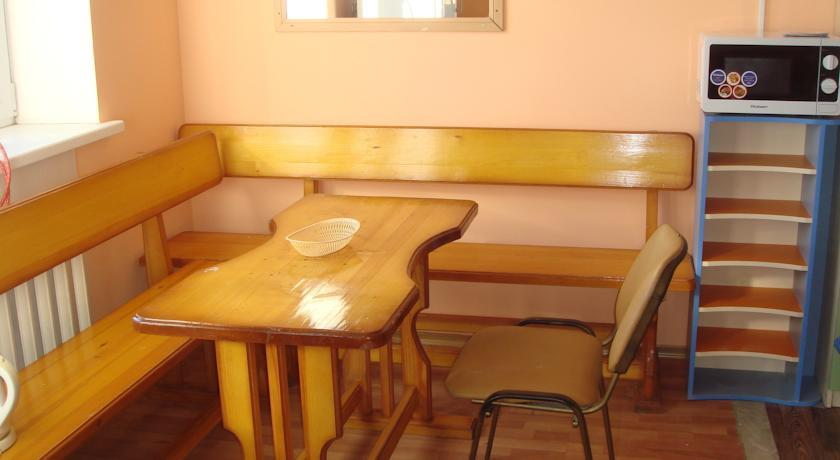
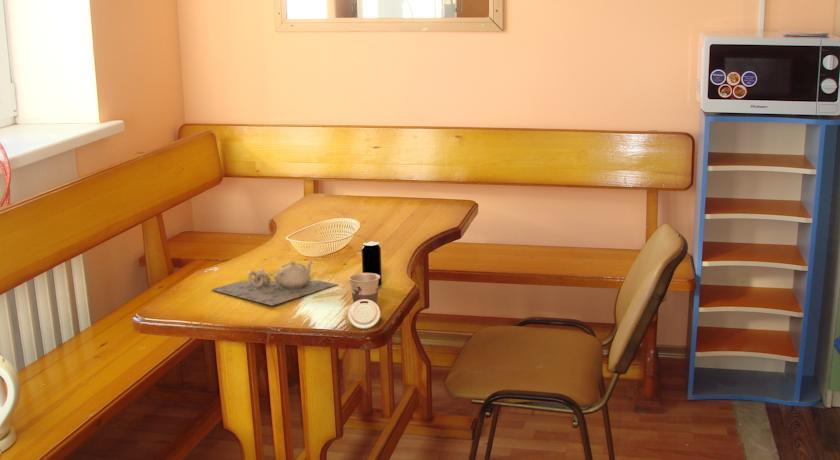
+ cup (364, 300)
+ beverage can (371, 265)
+ teapot (275, 274)
